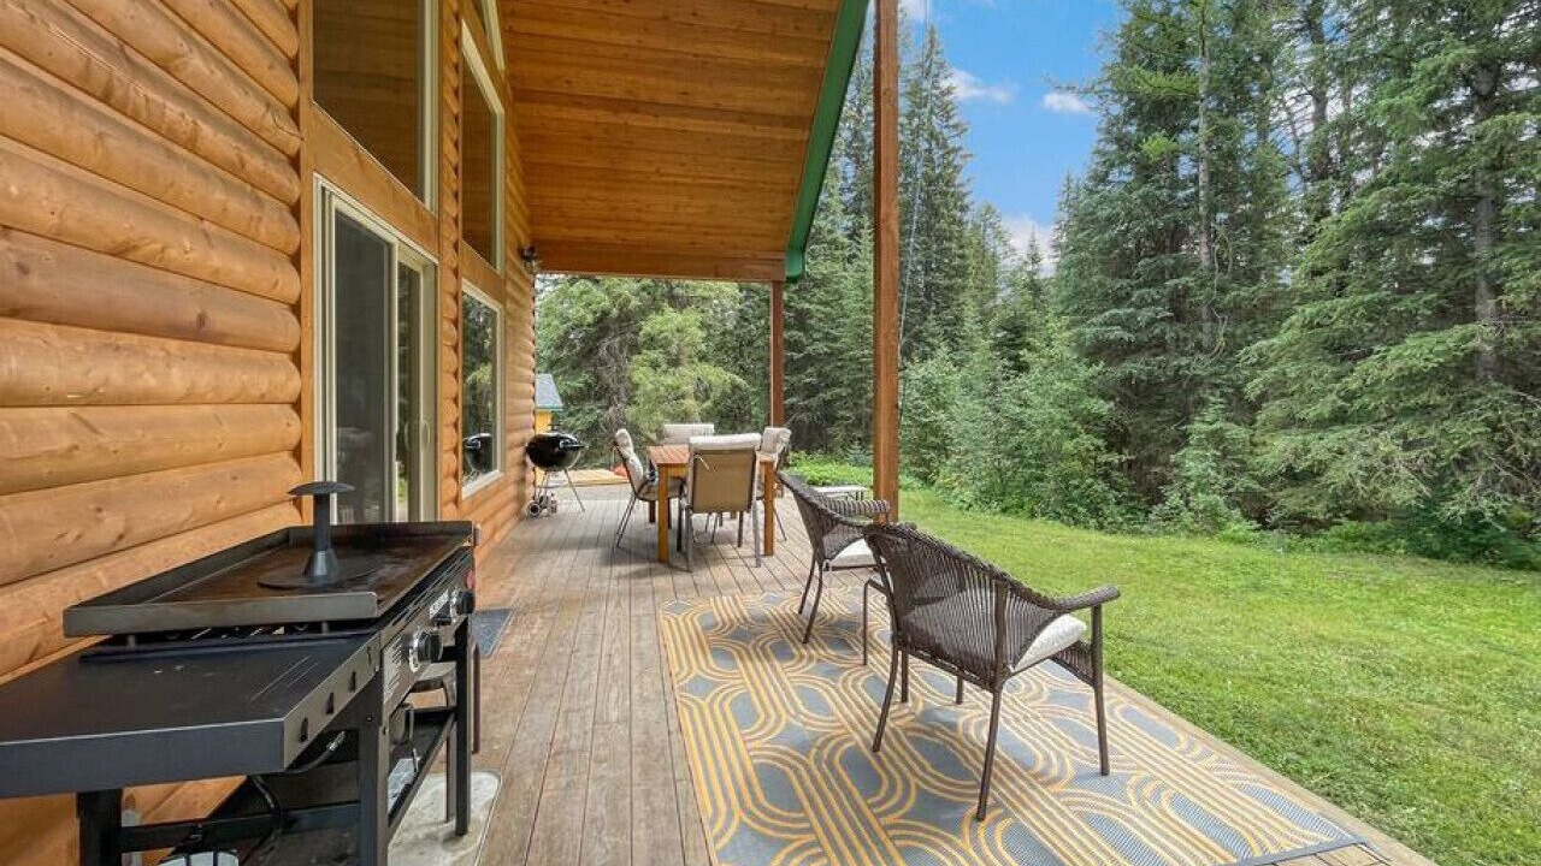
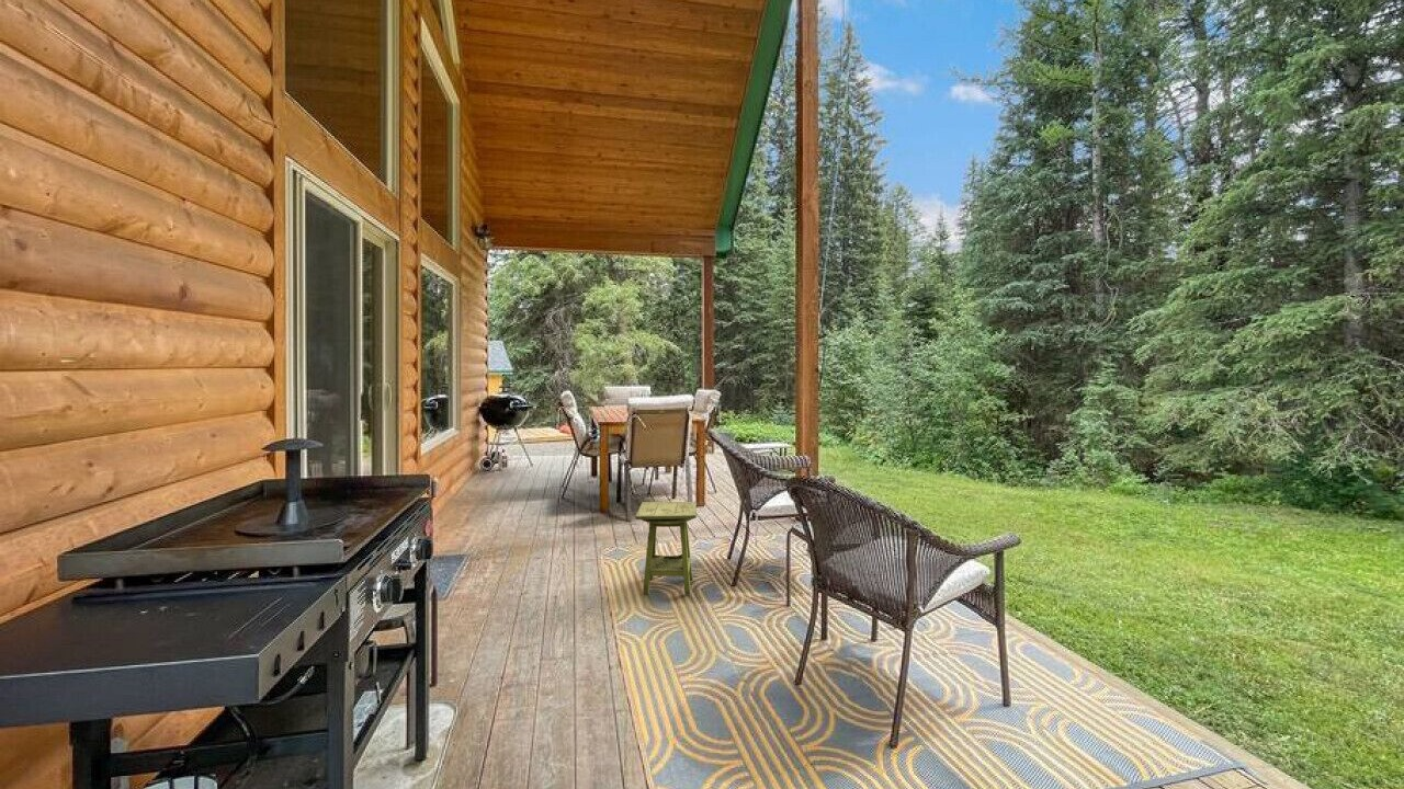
+ side table (666, 556)
